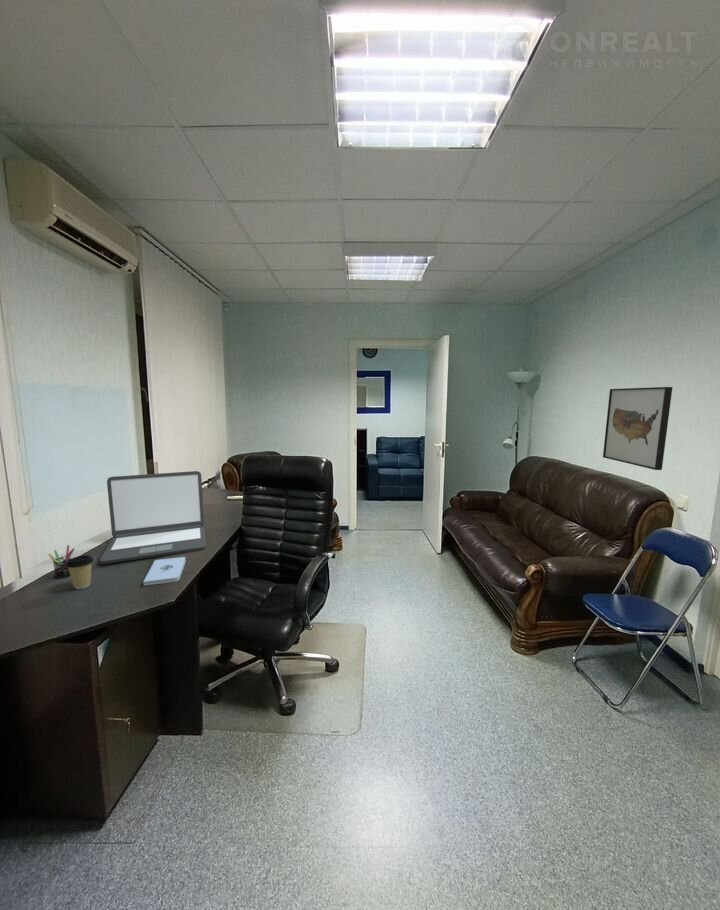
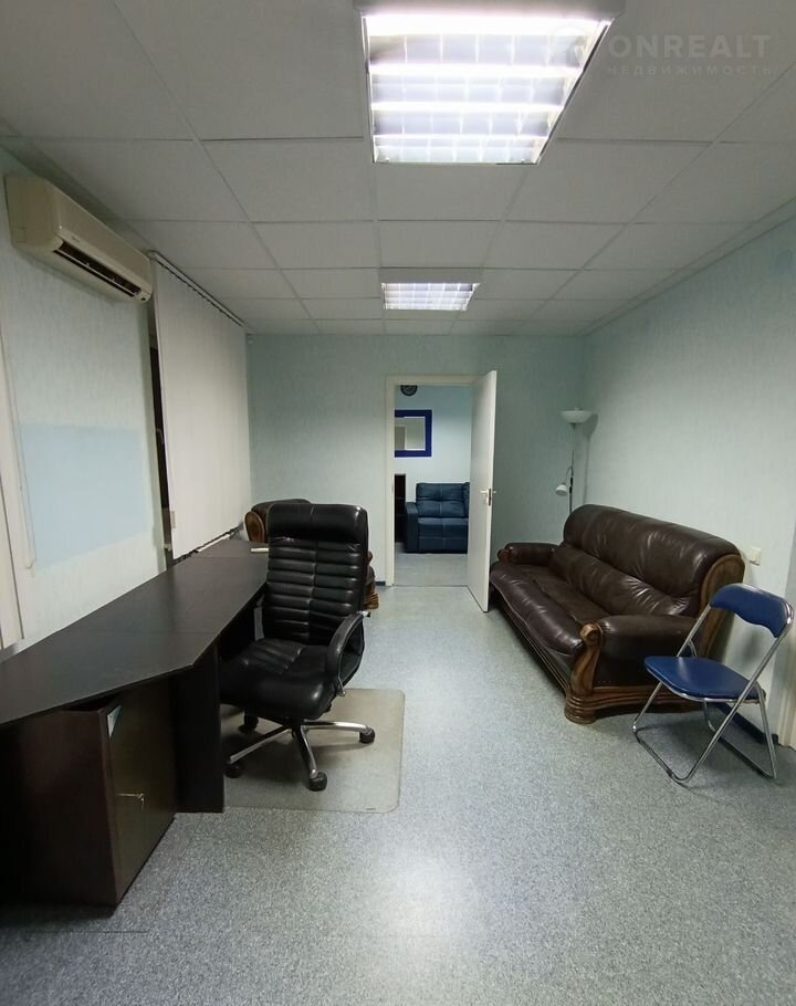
- laptop (155, 512)
- notepad (166, 570)
- pen holder (61, 561)
- coffee cup (80, 572)
- wall art (633, 426)
